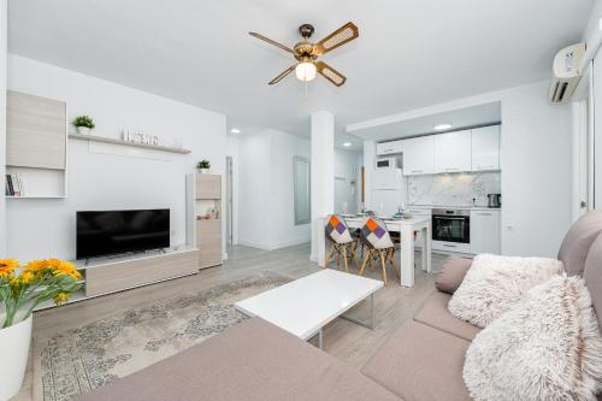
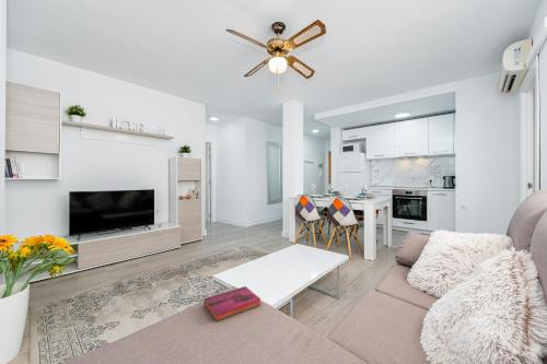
+ hardback book (232, 301)
